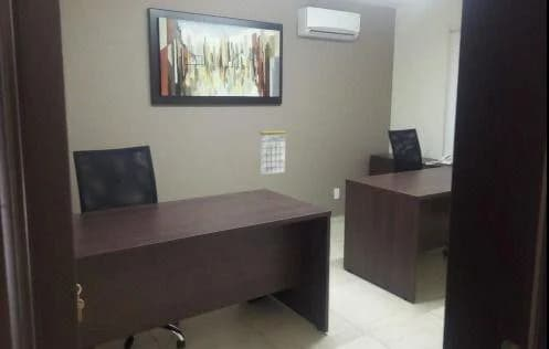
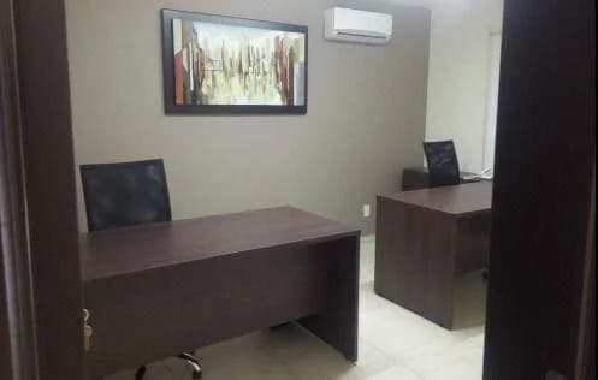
- calendar (273, 147)
